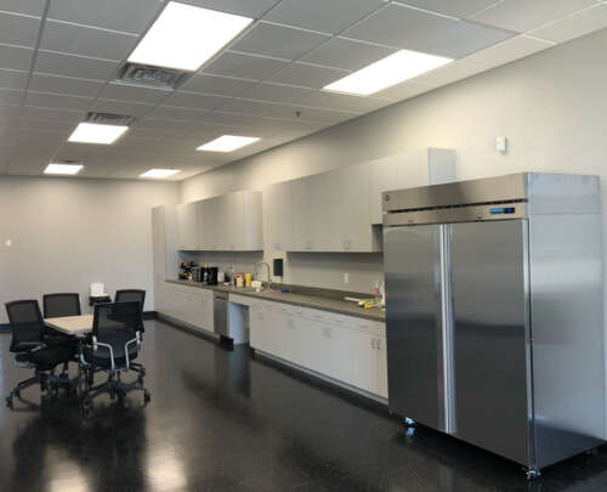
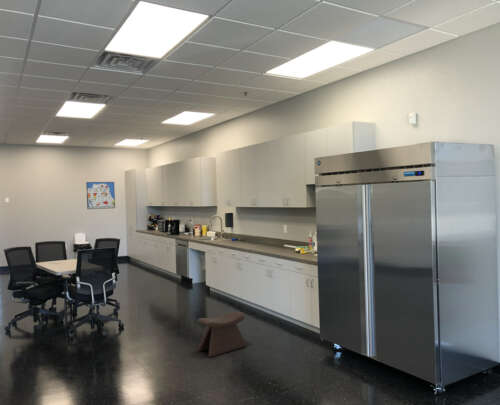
+ stool (221, 332)
+ wall art (101, 195)
